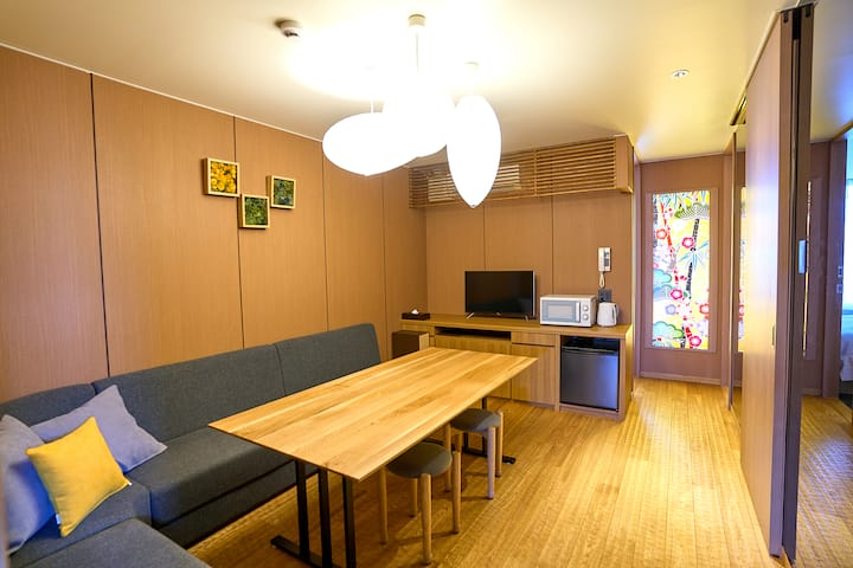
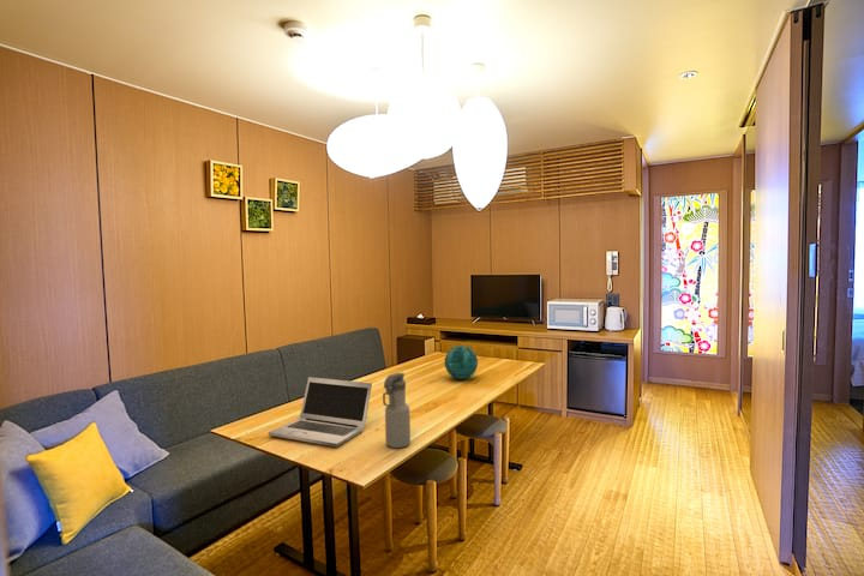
+ laptop (320, 408)
+ water bottle (396, 409)
+ decorative orb (461, 361)
